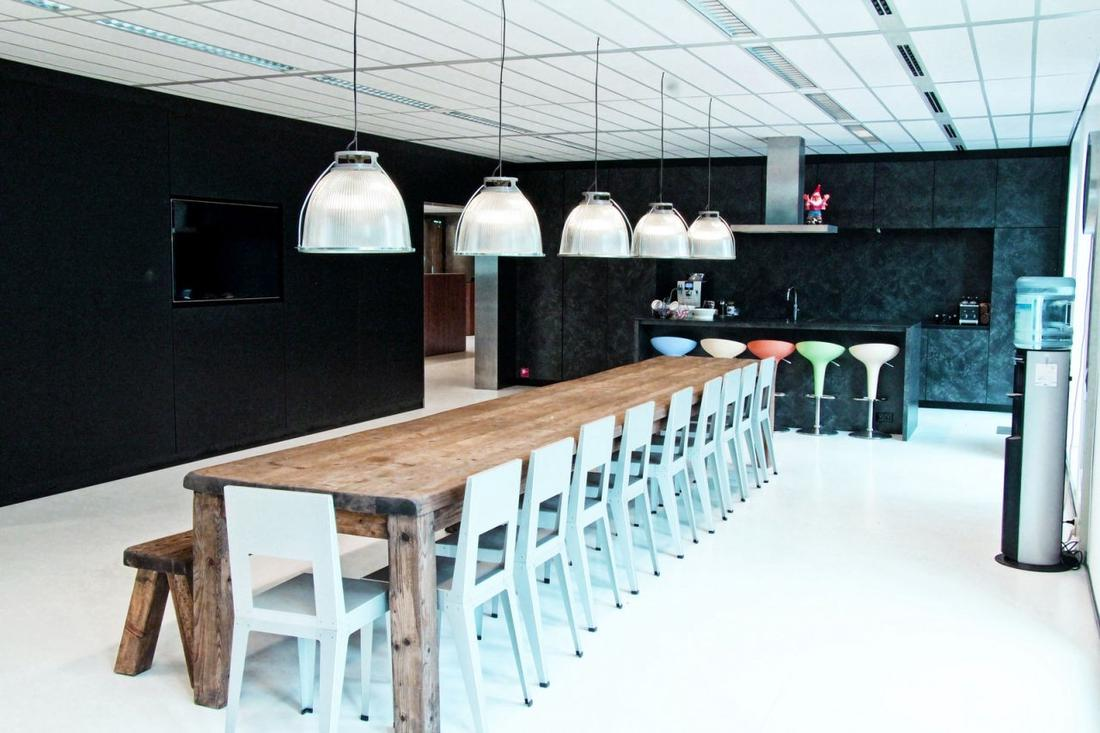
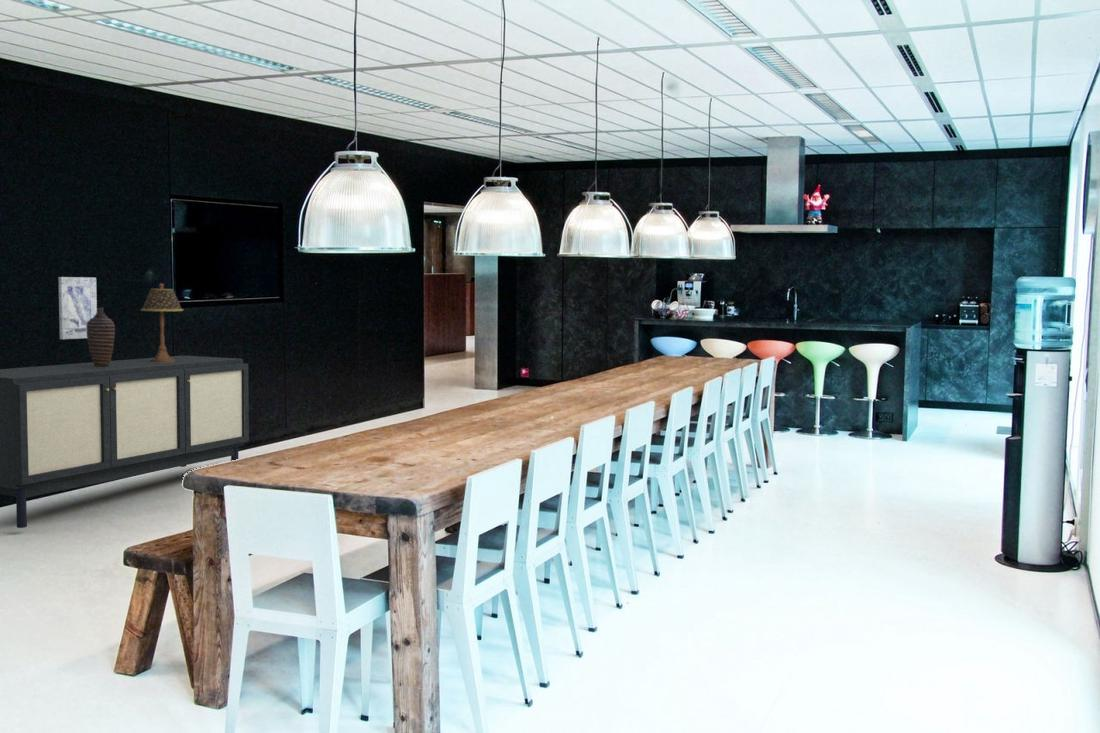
+ sideboard (115, 430)
+ wall art (78, 307)
+ decorative vase (100, 336)
+ table lamp (162, 322)
